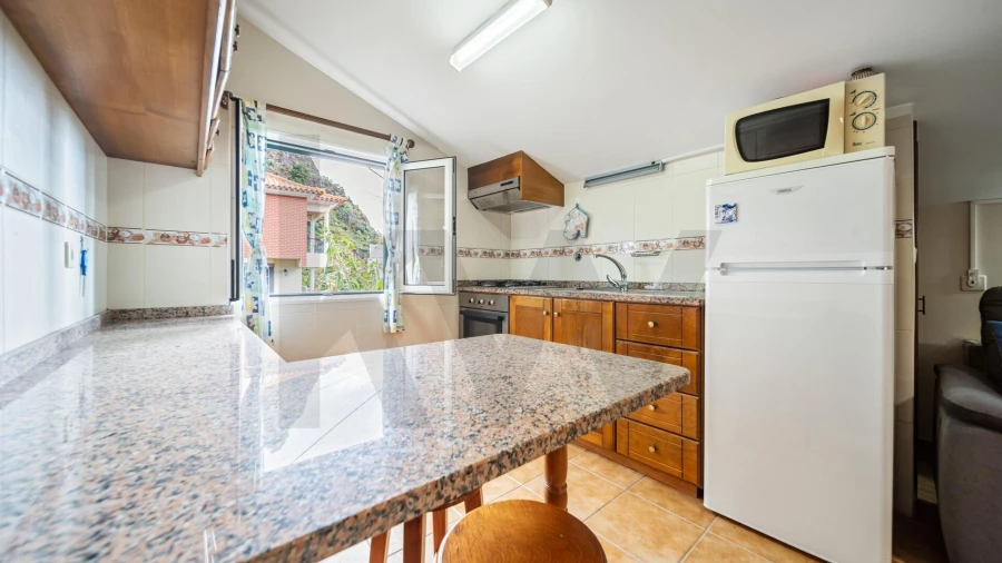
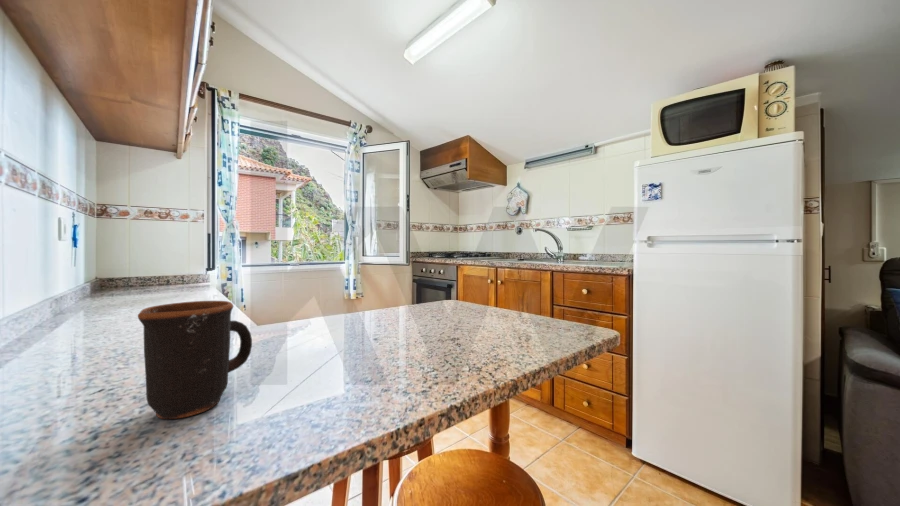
+ mug (204, 351)
